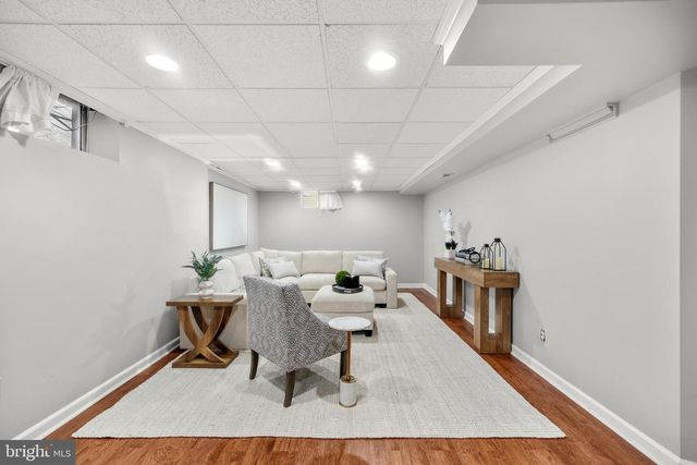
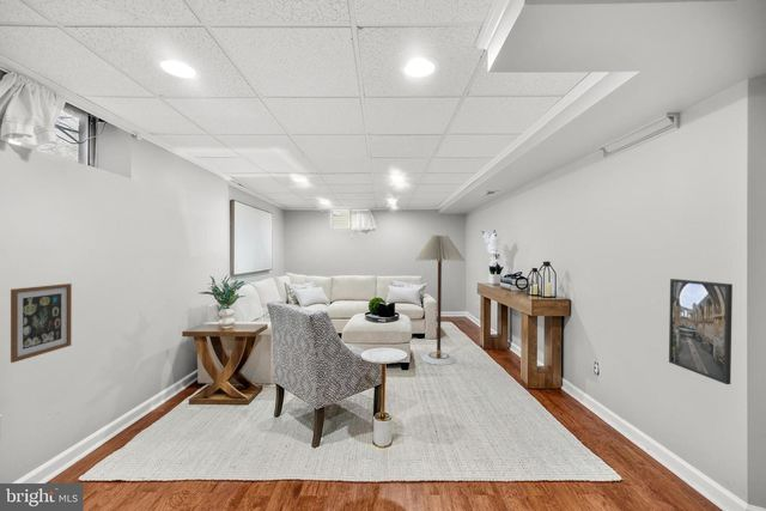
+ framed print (697, 327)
+ wall art (43, 320)
+ floor lamp (439, 297)
